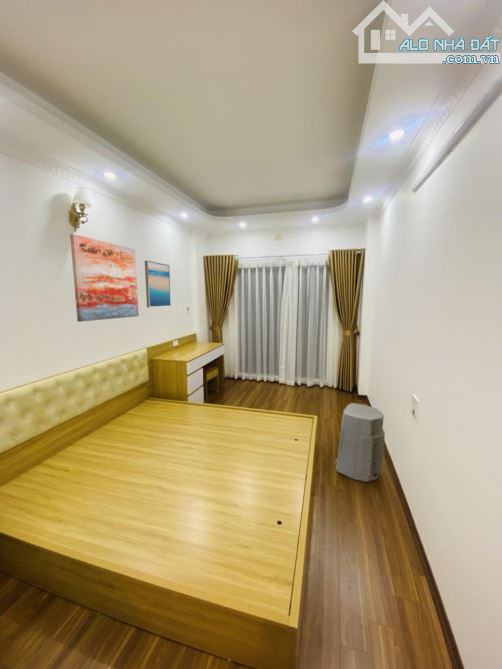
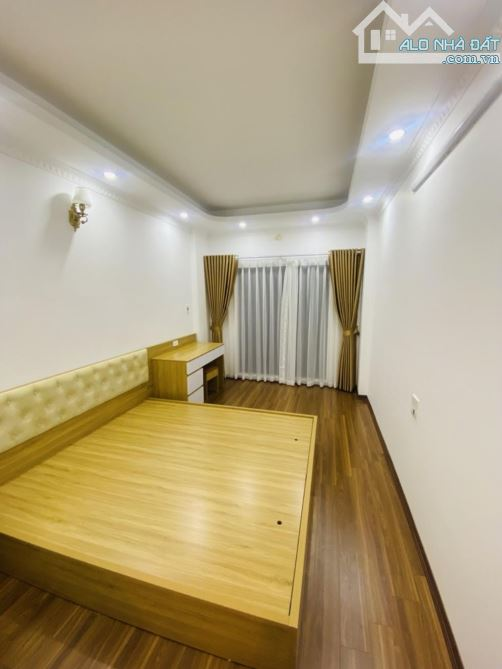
- air purifier (360, 440)
- wall art (109, 281)
- wall art (158, 285)
